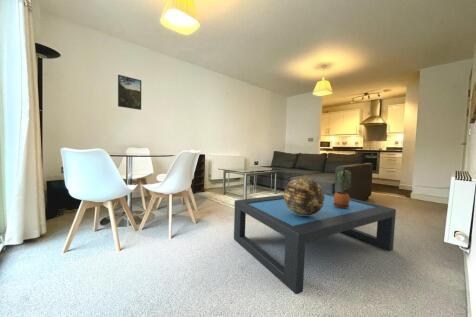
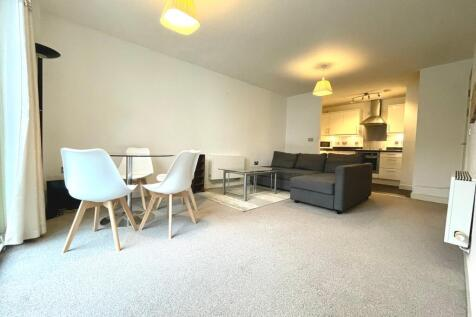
- decorative sphere (303, 194)
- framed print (130, 93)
- potted plant (344, 186)
- coffee table (311, 224)
